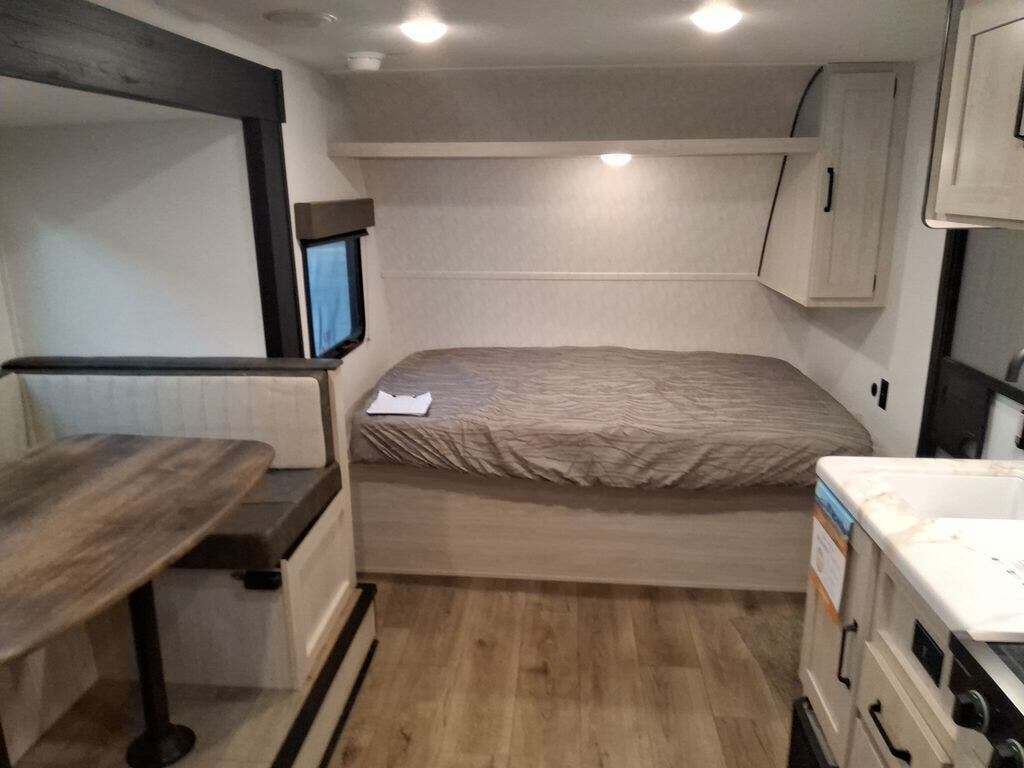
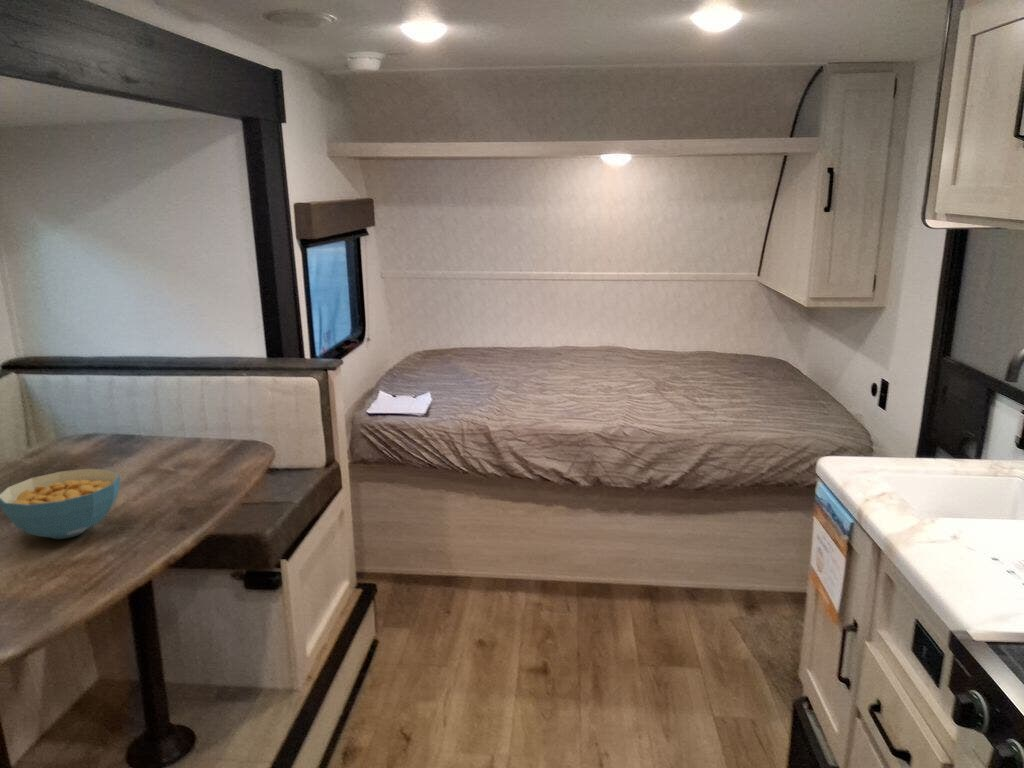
+ cereal bowl (64, 509)
